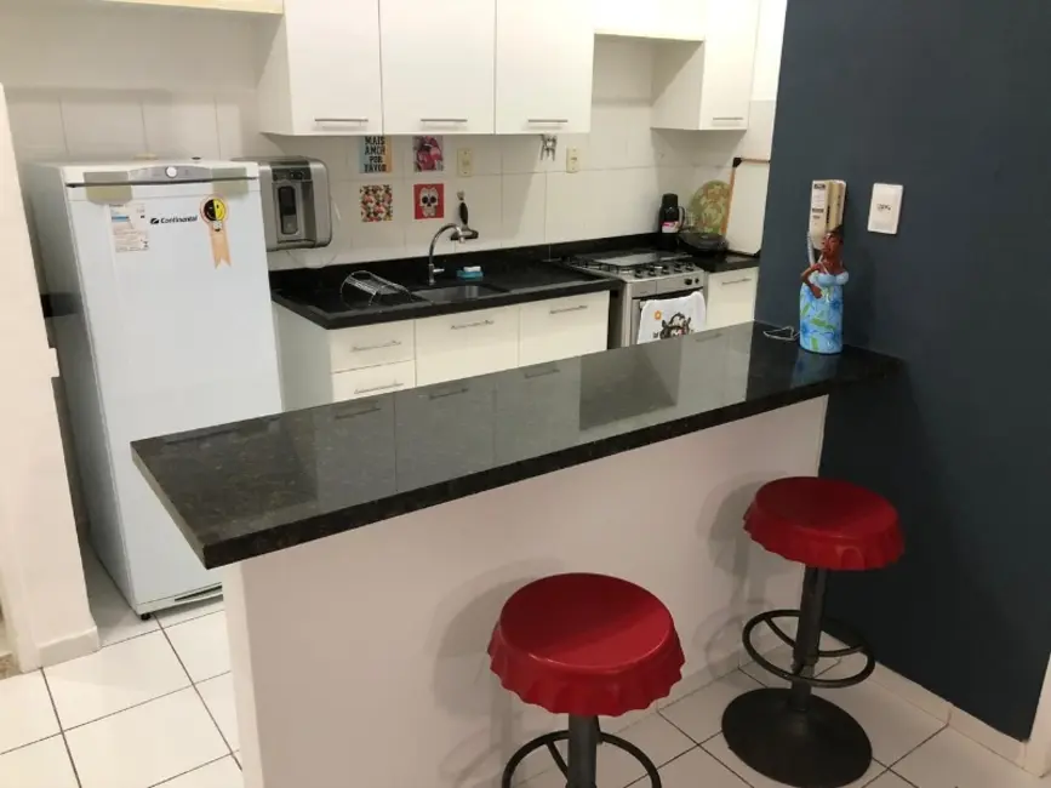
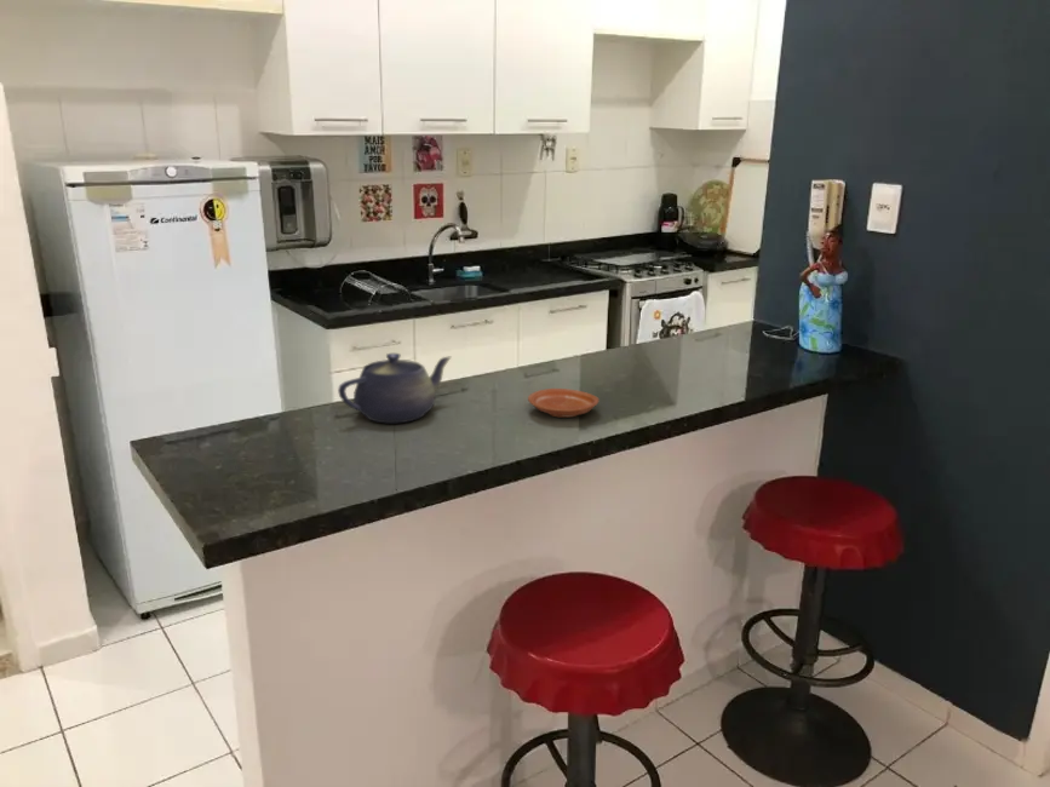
+ teapot (397, 384)
+ plate (562, 406)
